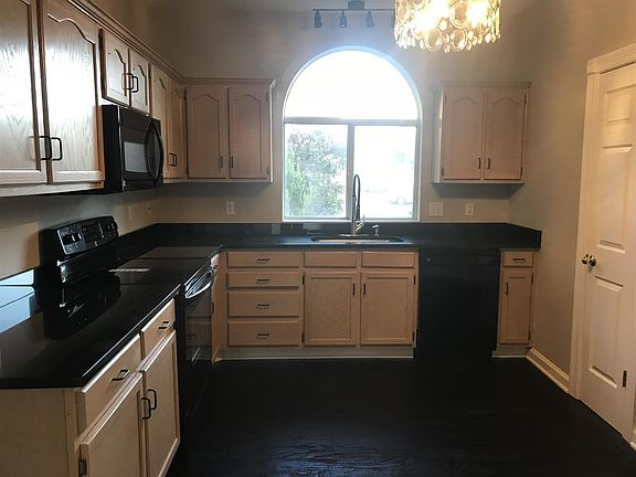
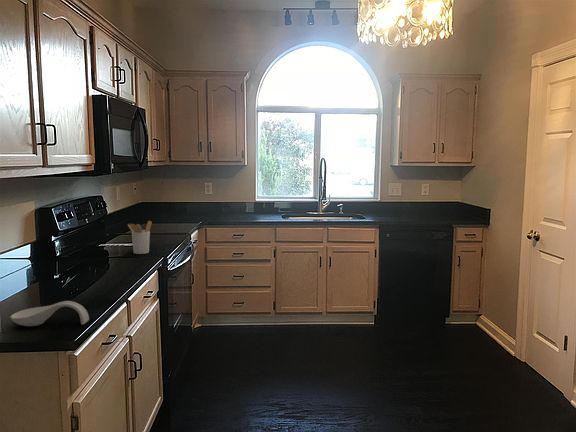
+ spoon rest (50, 312)
+ utensil holder (139, 237)
